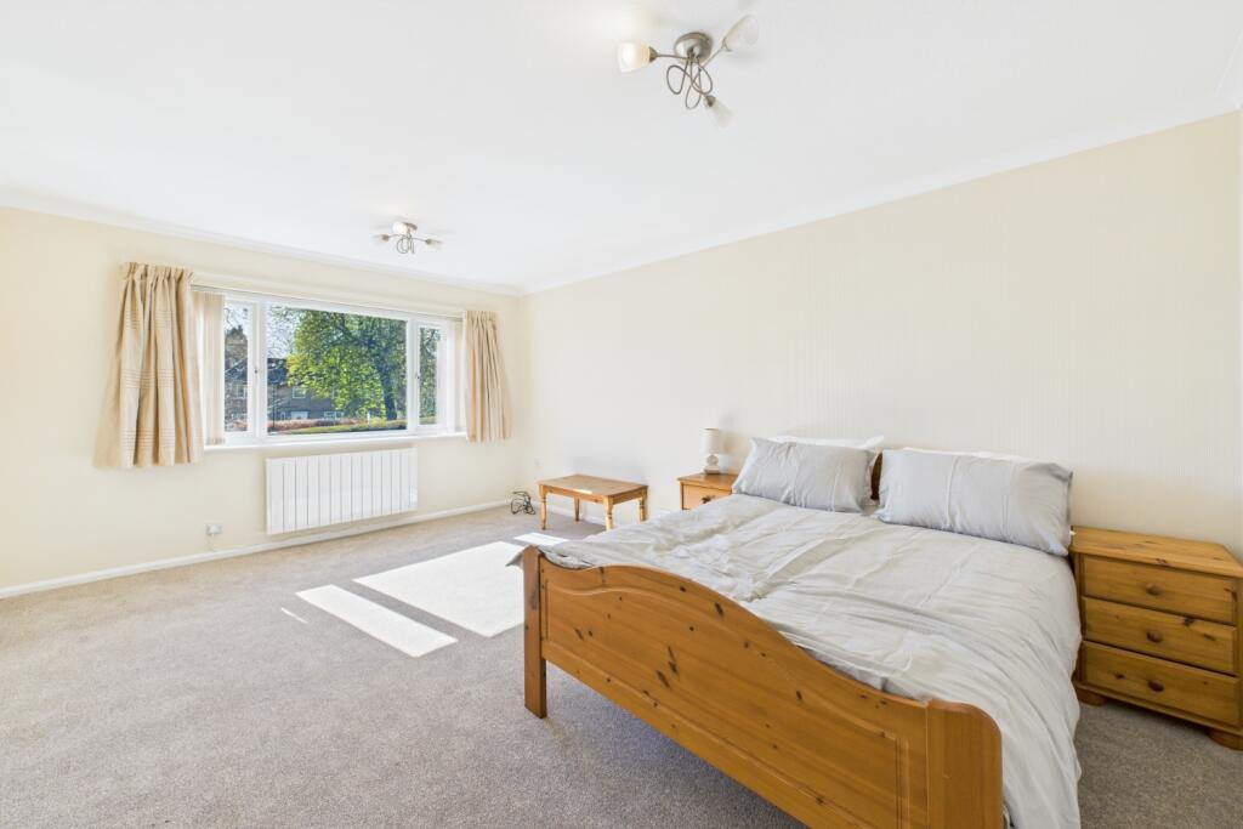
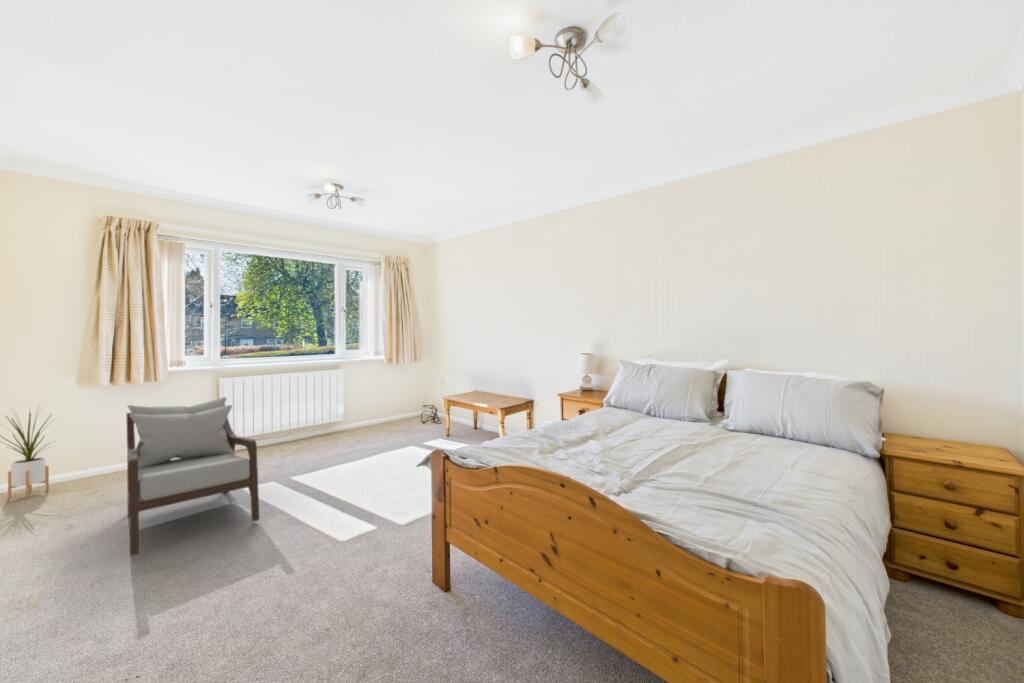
+ house plant (30, 449)
+ armchair (187, 460)
